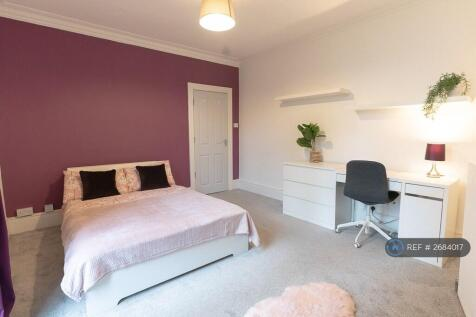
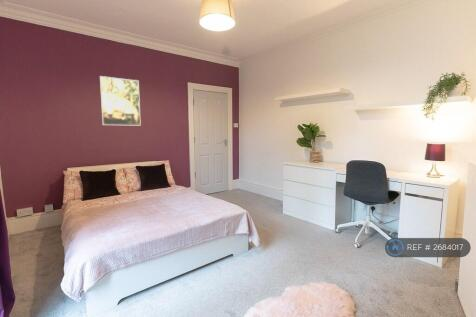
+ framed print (121, 102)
